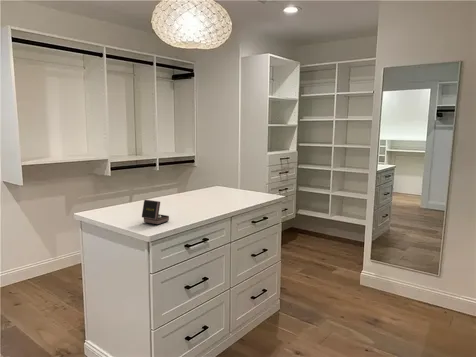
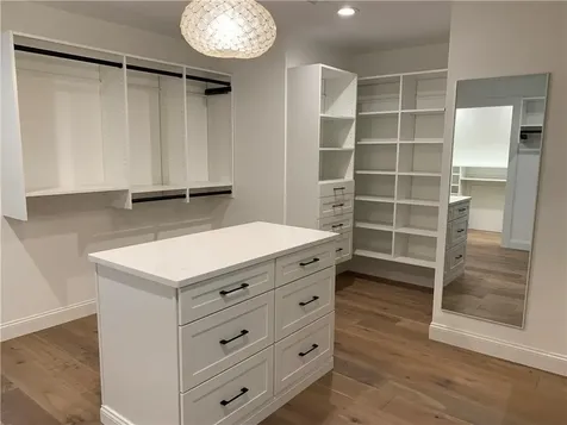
- jewelry box (155, 210)
